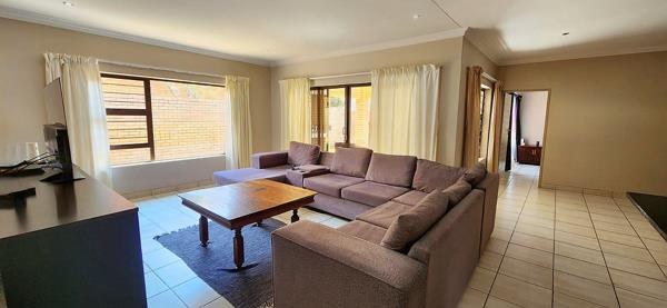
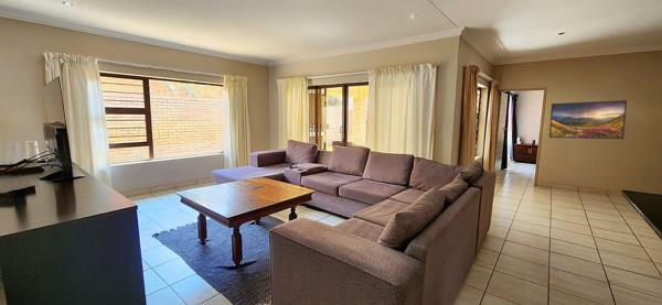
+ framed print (585, 120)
